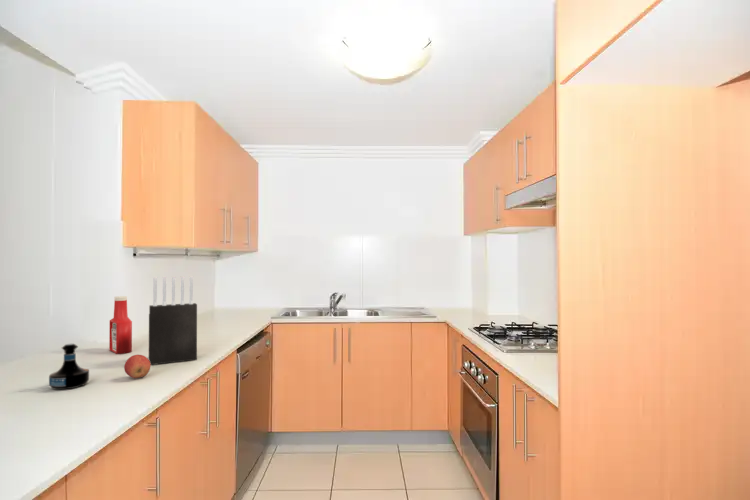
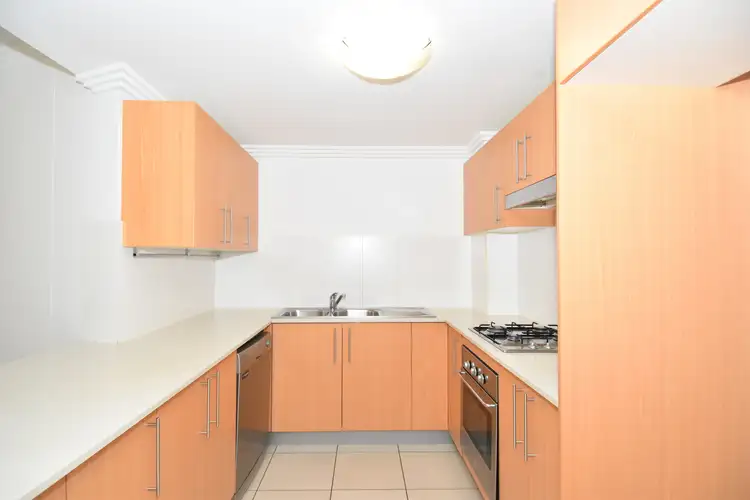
- apple (137, 366)
- knife block (172, 317)
- tequila bottle (69, 364)
- soap bottle (120, 323)
